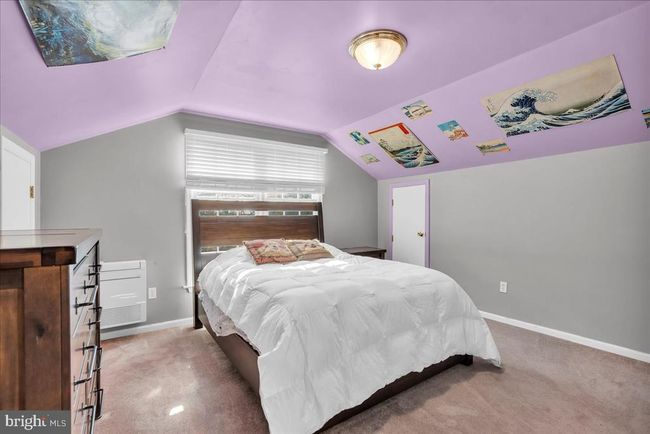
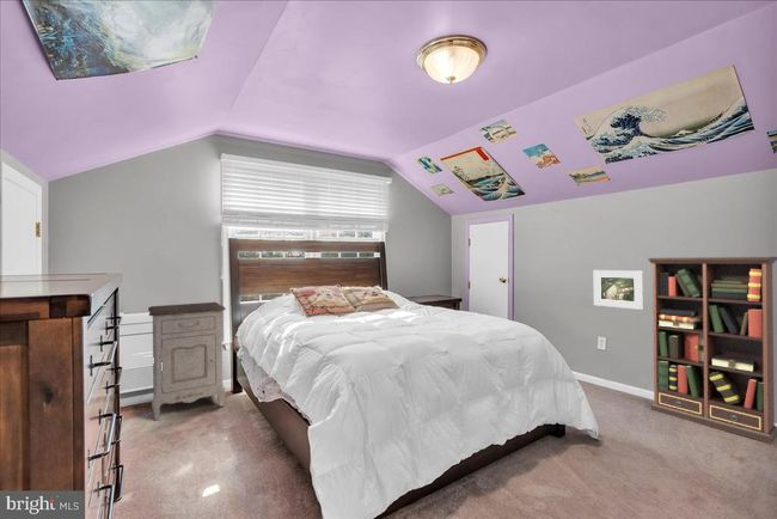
+ nightstand (188, 356)
+ bookcase (708, 338)
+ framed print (617, 288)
